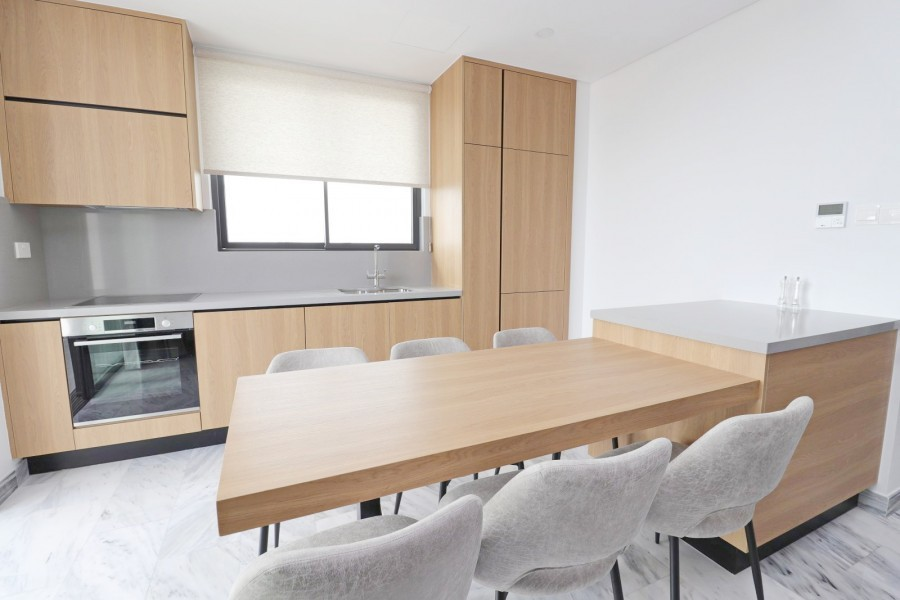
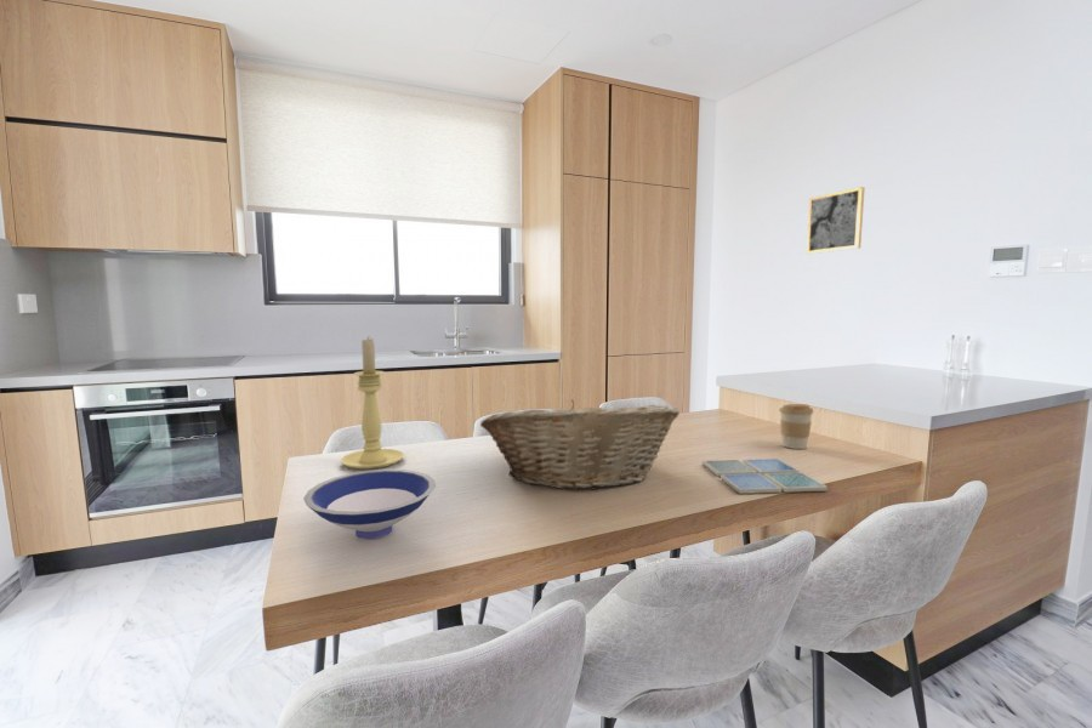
+ wall art (834, 222)
+ fruit basket (579, 434)
+ coffee cup (795, 425)
+ drink coaster (760, 474)
+ candle holder (370, 399)
+ bowl (372, 510)
